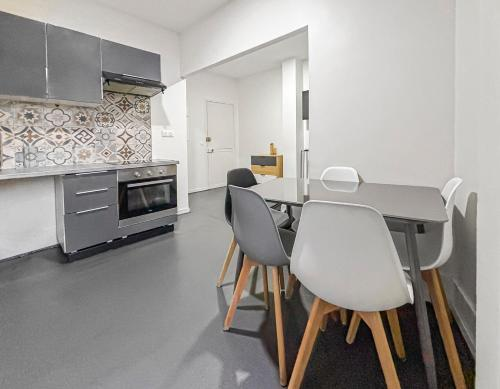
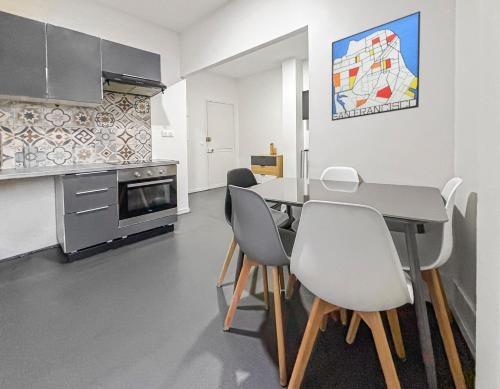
+ wall art (371, 71)
